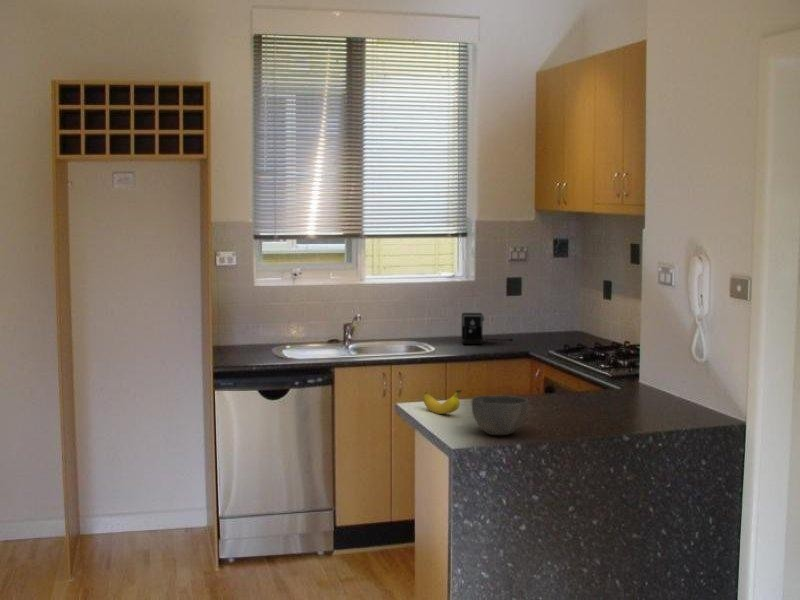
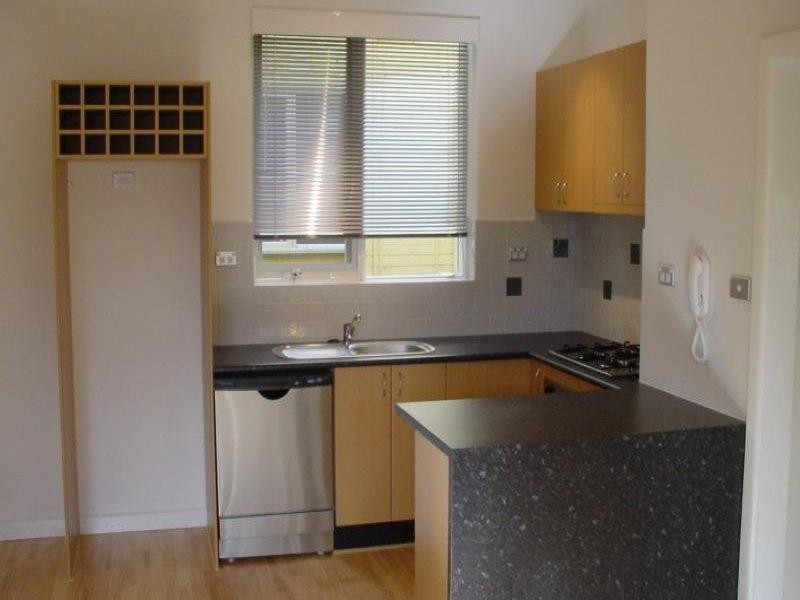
- coffee maker (481, 328)
- bowl (499, 416)
- banana (444, 402)
